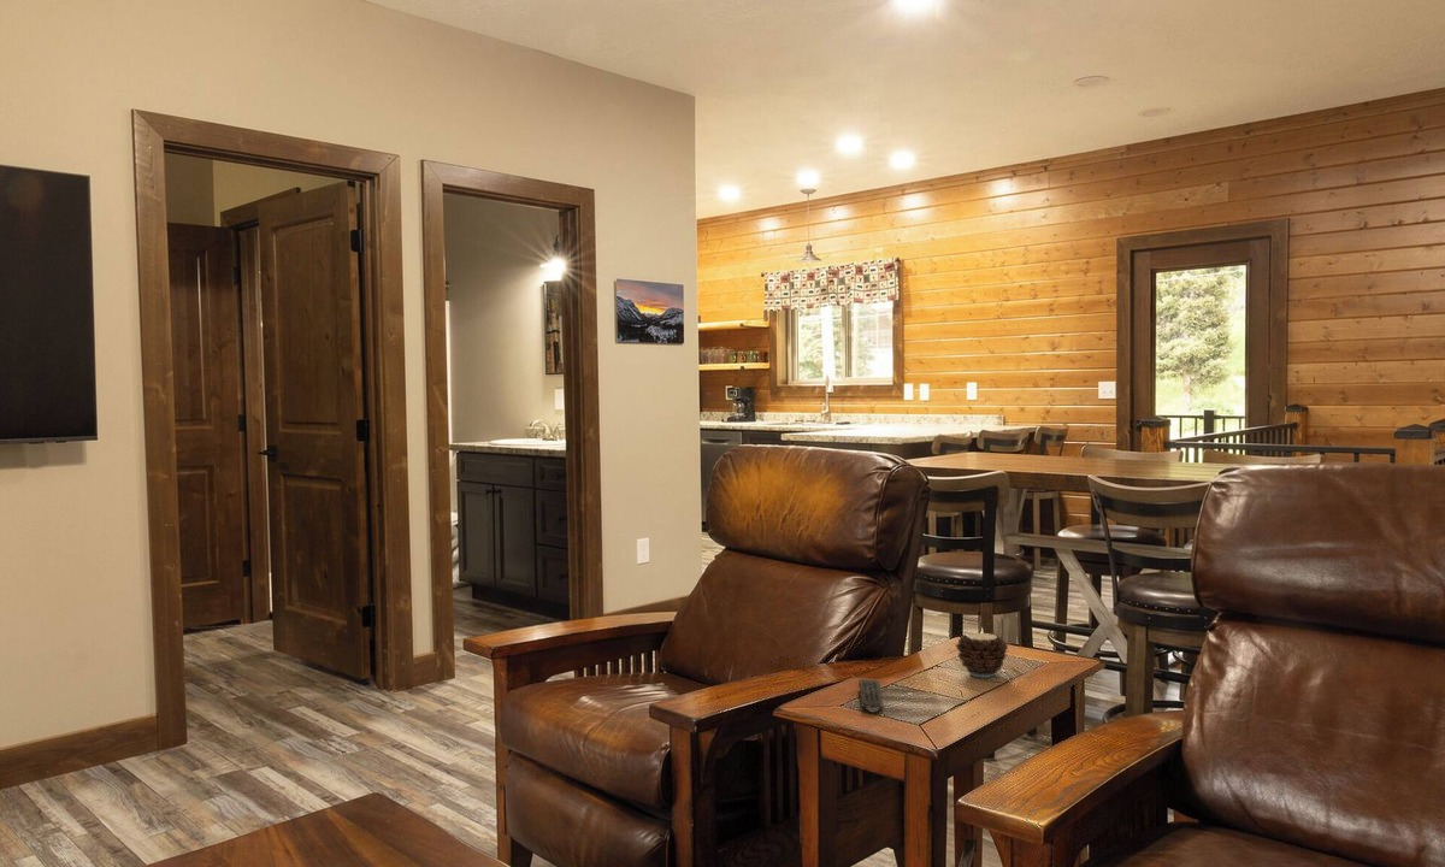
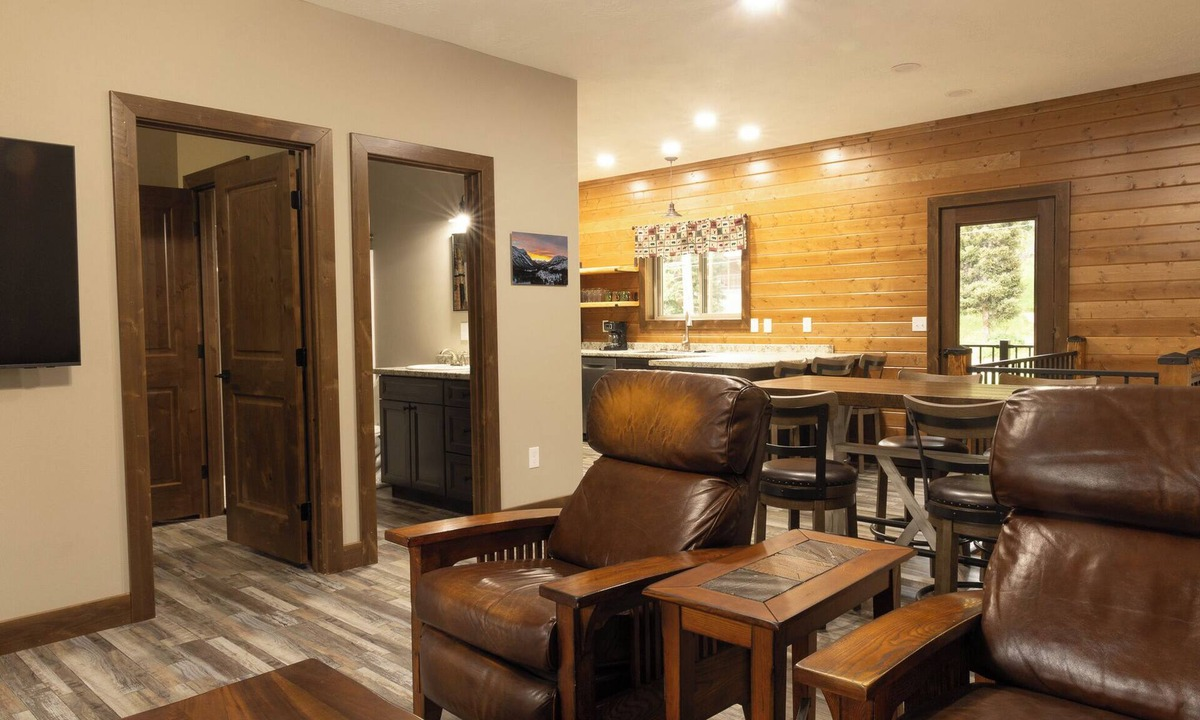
- candle (981, 650)
- remote control (871, 694)
